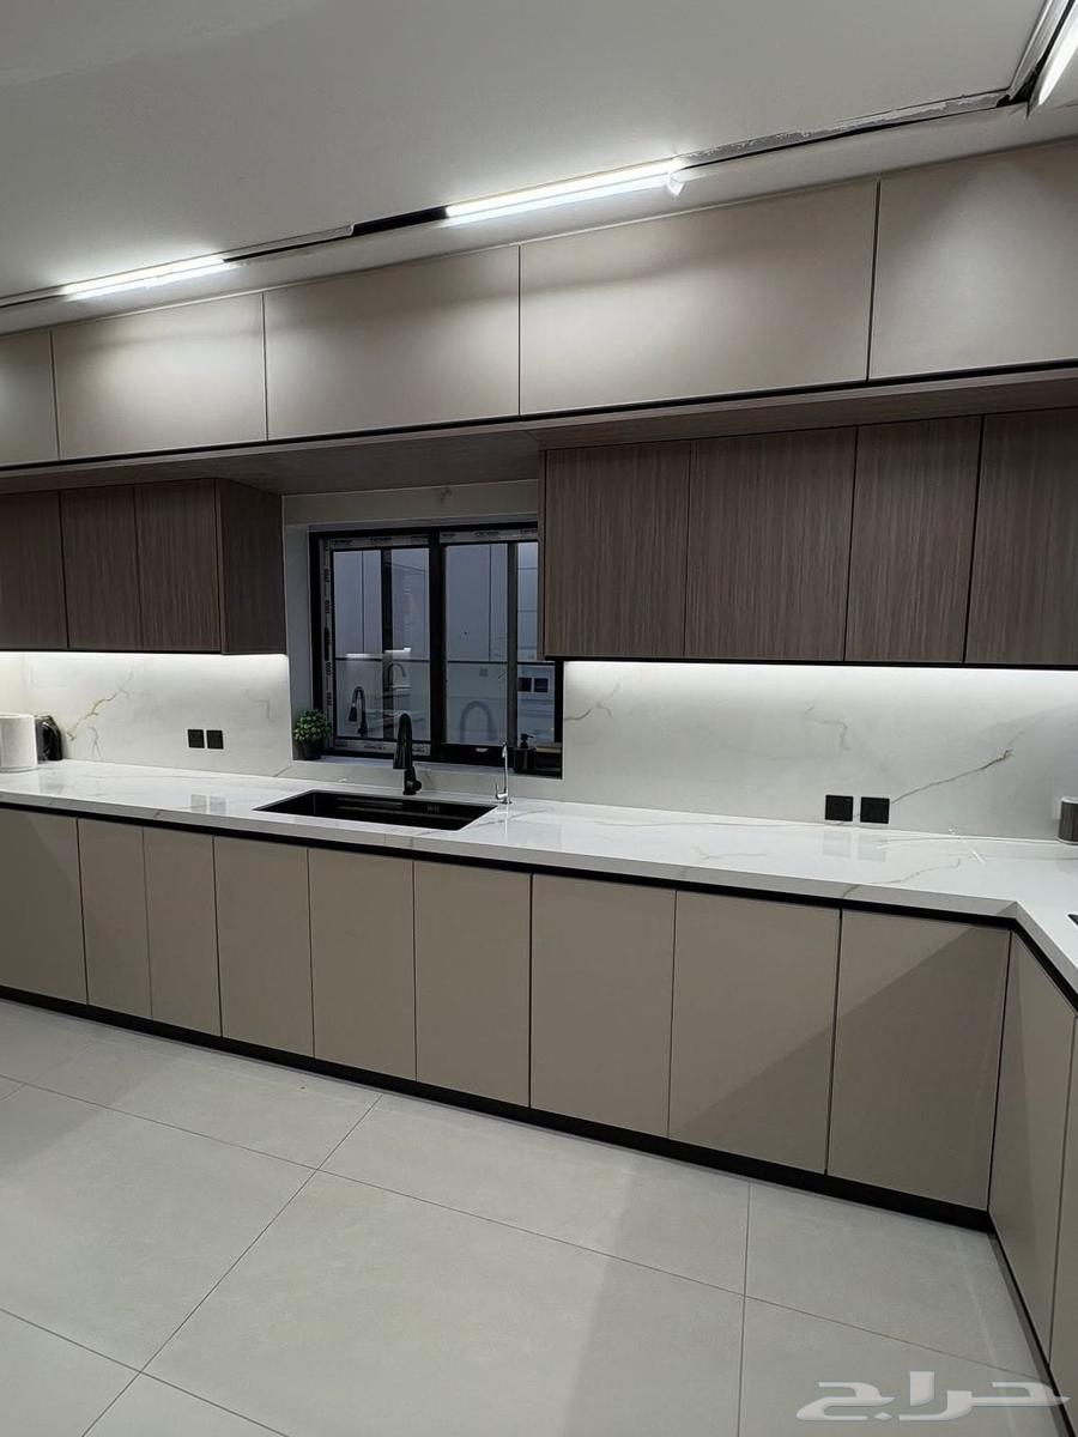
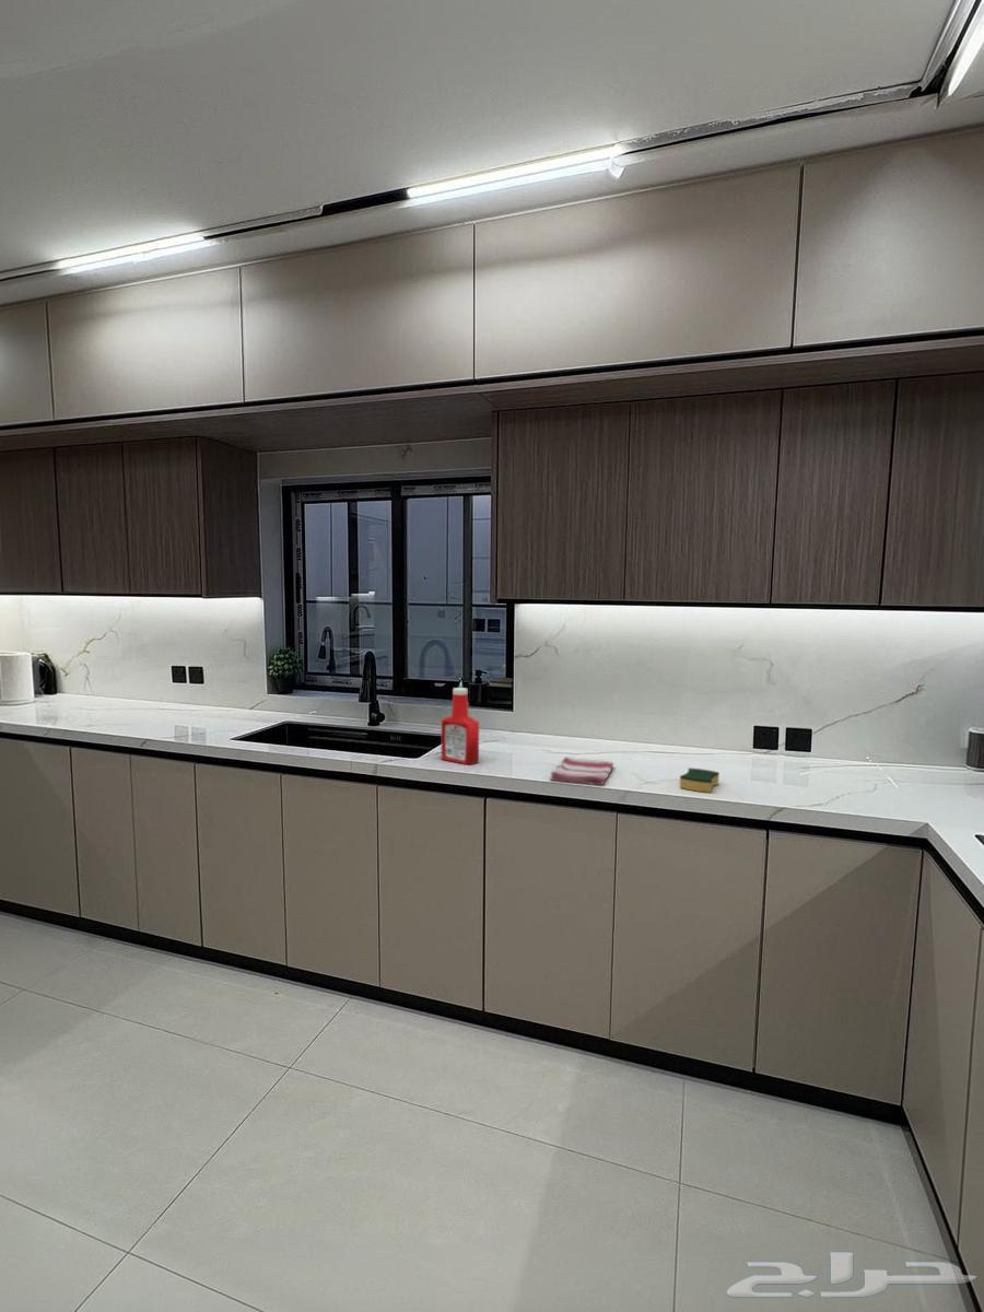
+ soap bottle (459, 724)
+ dish towel (583, 769)
+ sponge (699, 780)
